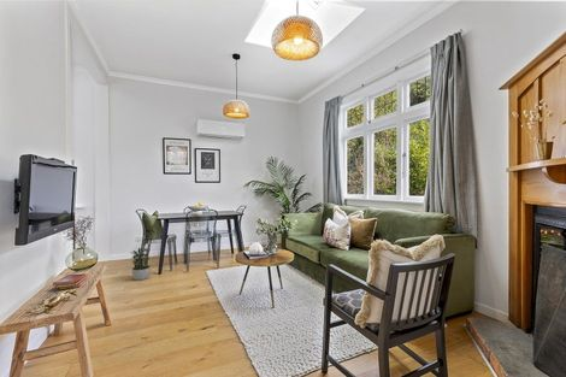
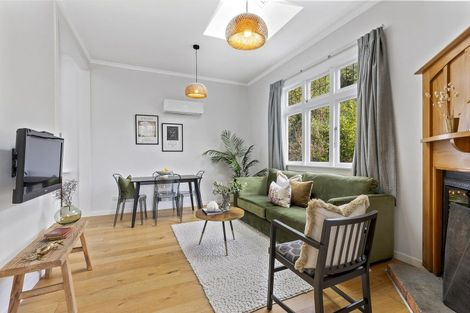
- potted plant (140, 263)
